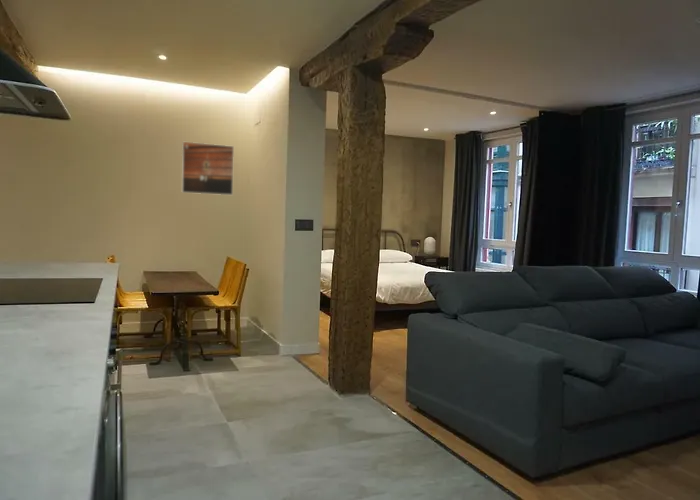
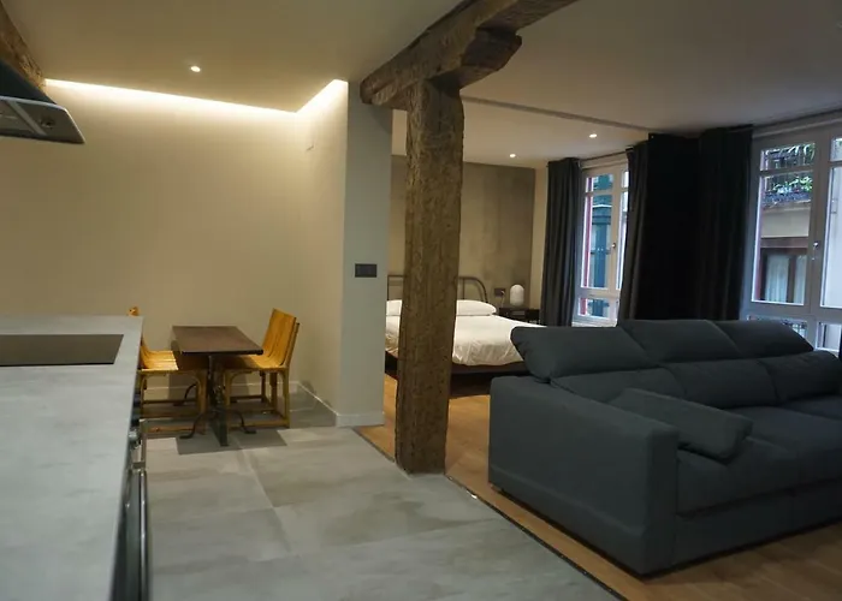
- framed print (208, 169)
